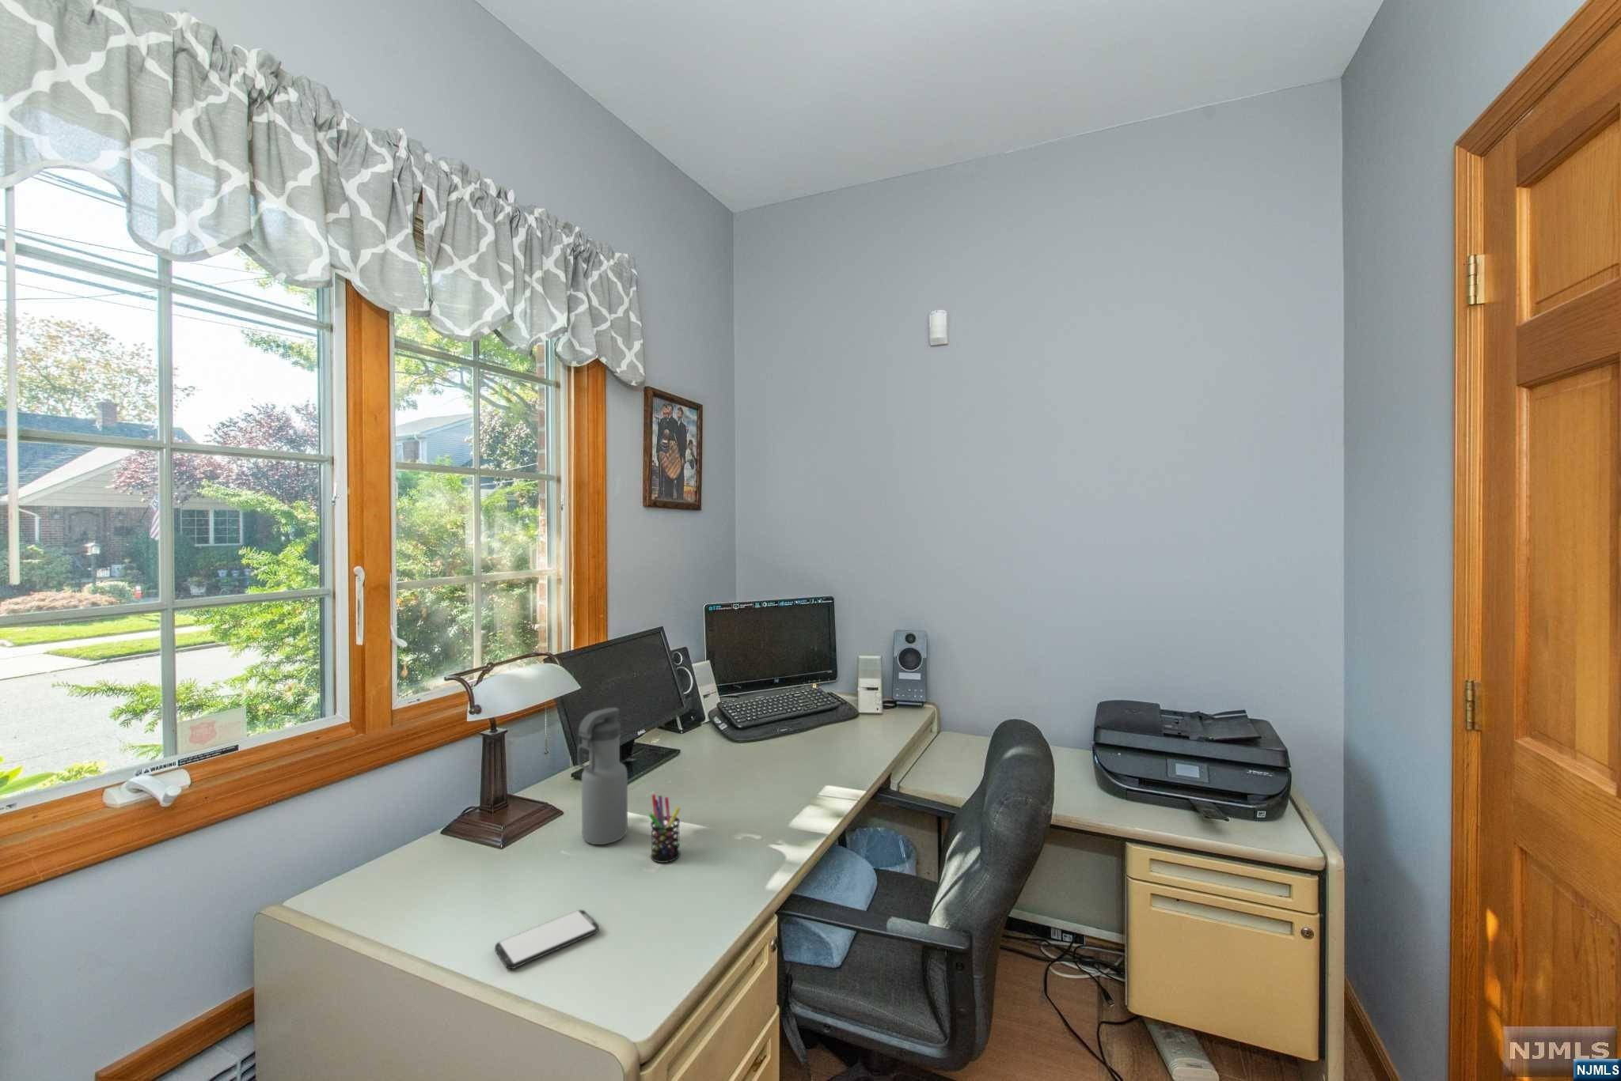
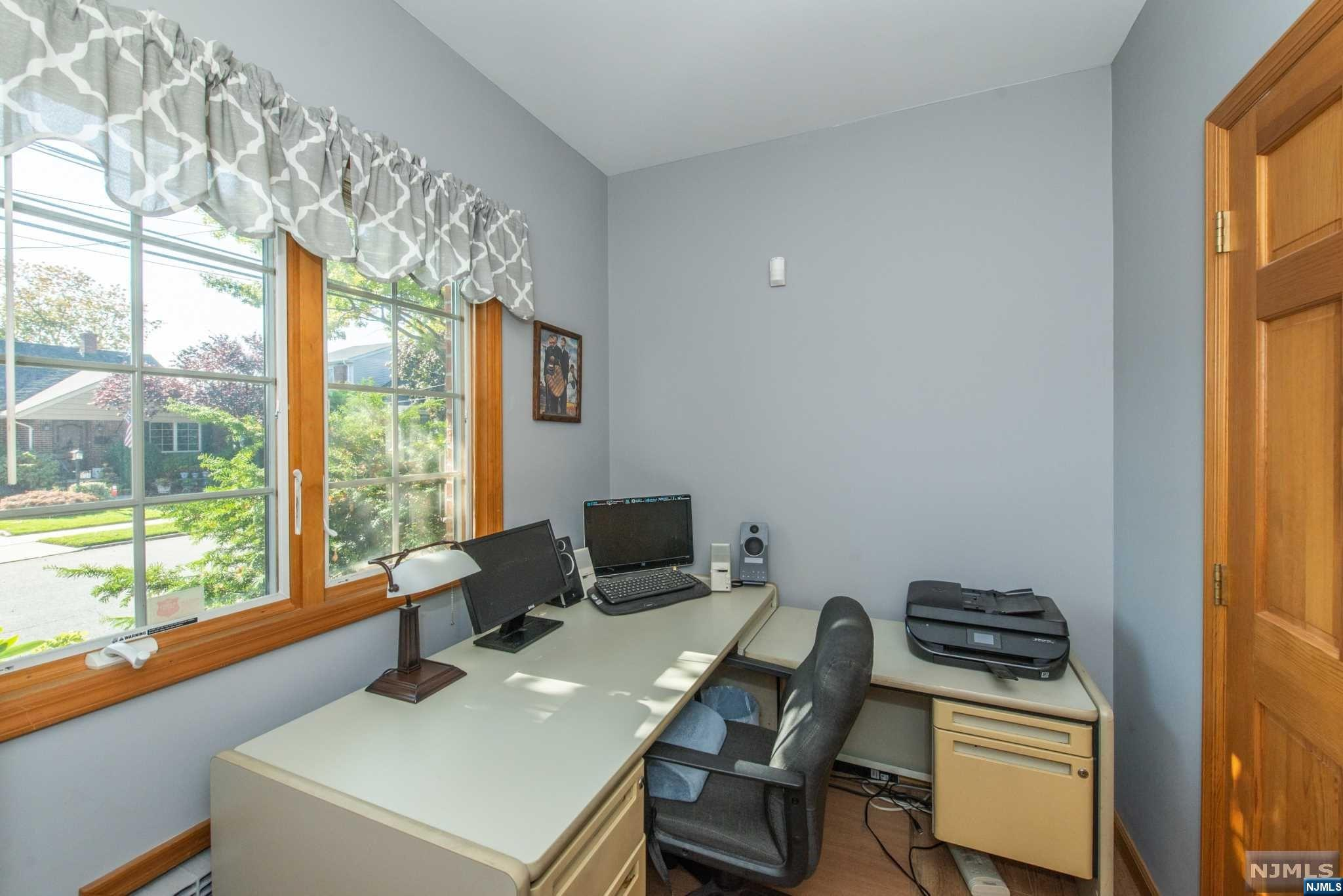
- water bottle (603, 773)
- smartphone (548, 937)
- pen holder (661, 828)
